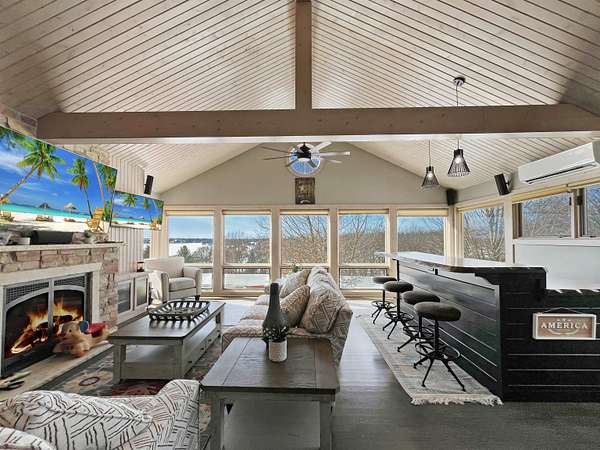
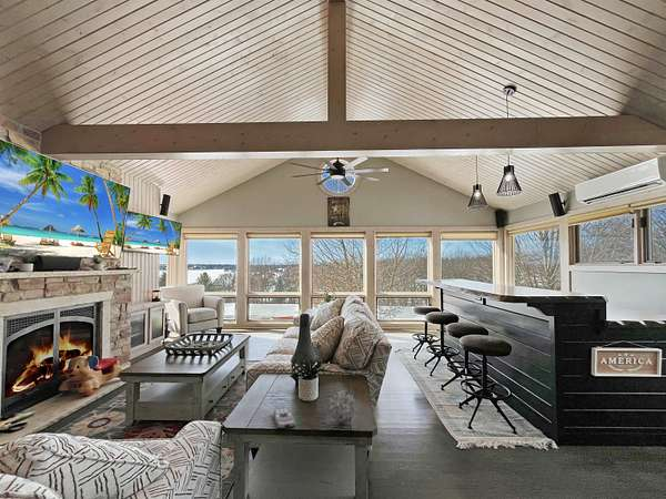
+ remote control (283, 417)
+ decorative ball (342, 405)
